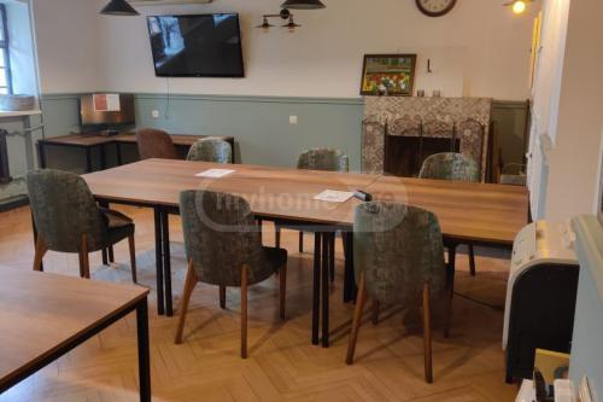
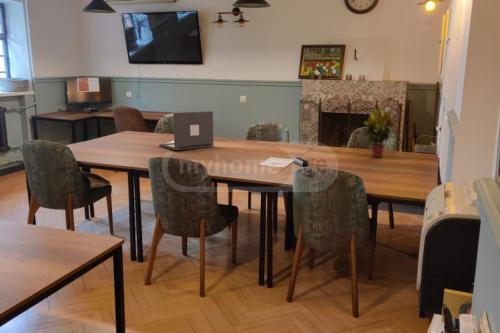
+ potted plant (377, 132)
+ laptop (186, 128)
